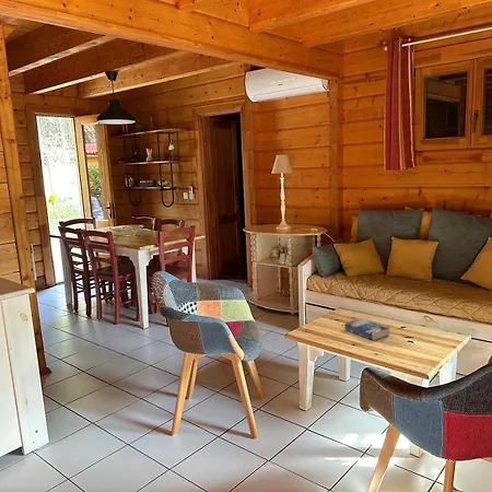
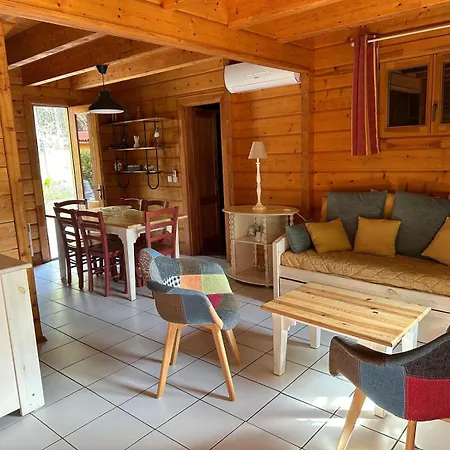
- book (366, 328)
